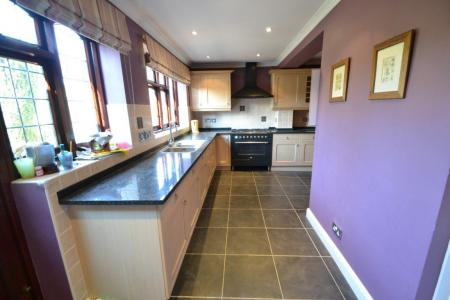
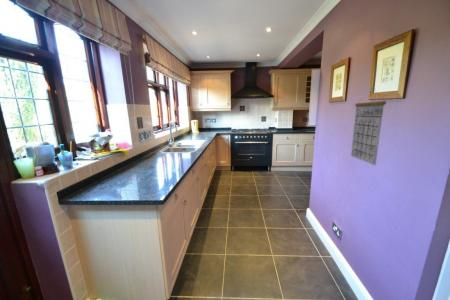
+ calendar (366, 125)
